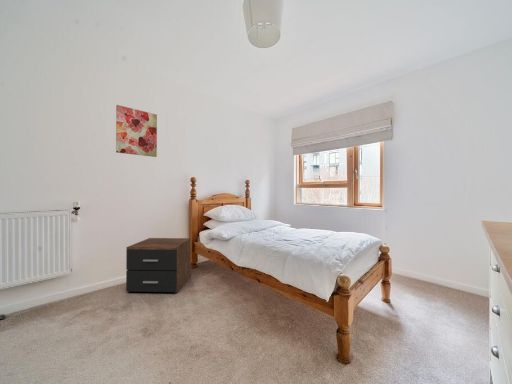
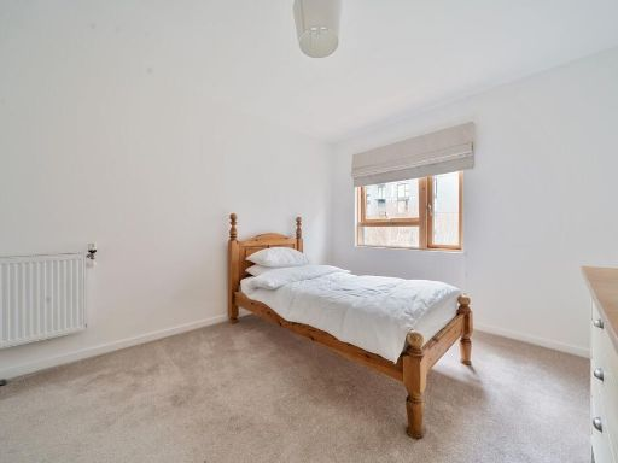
- nightstand (161, 263)
- wall art (137, 132)
